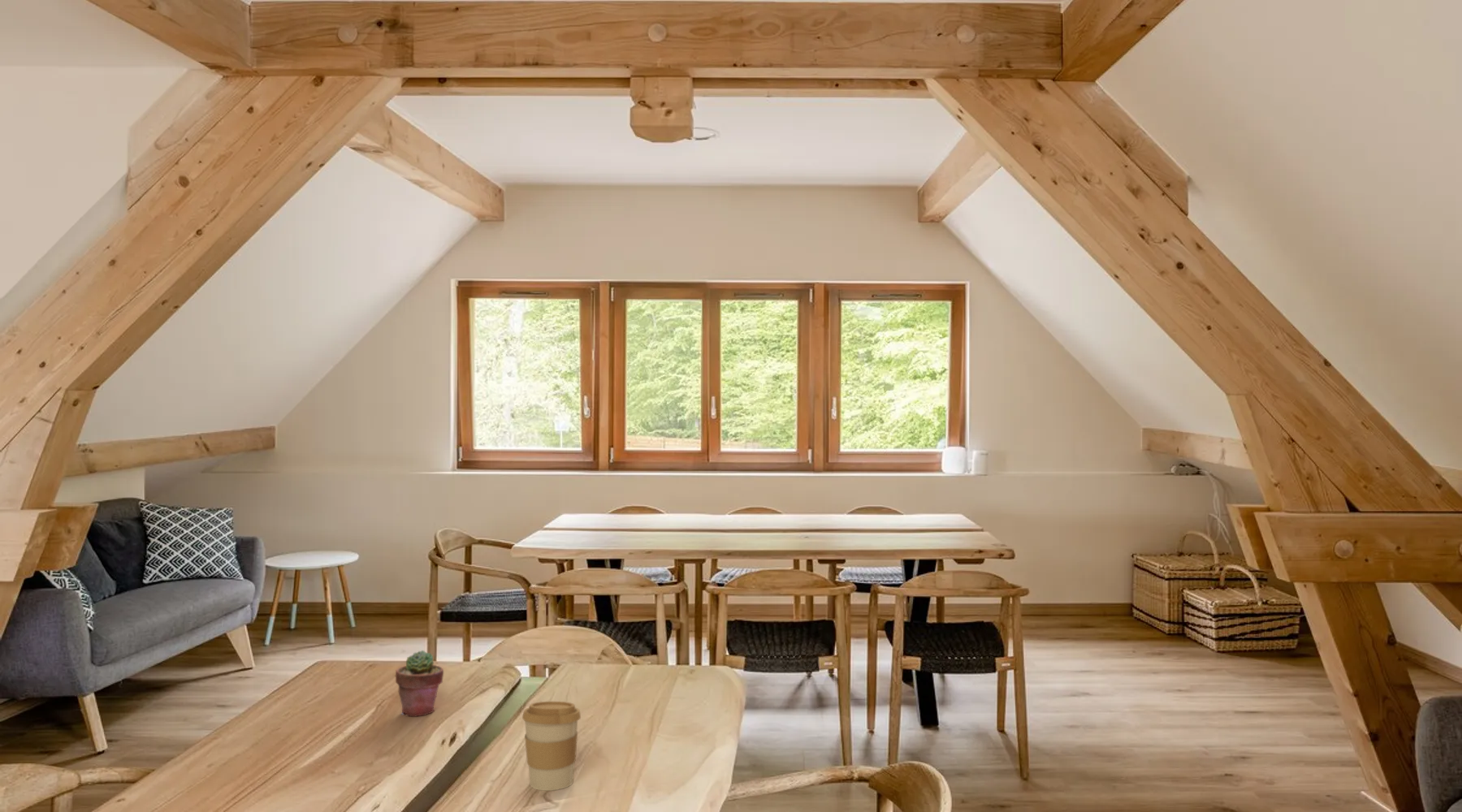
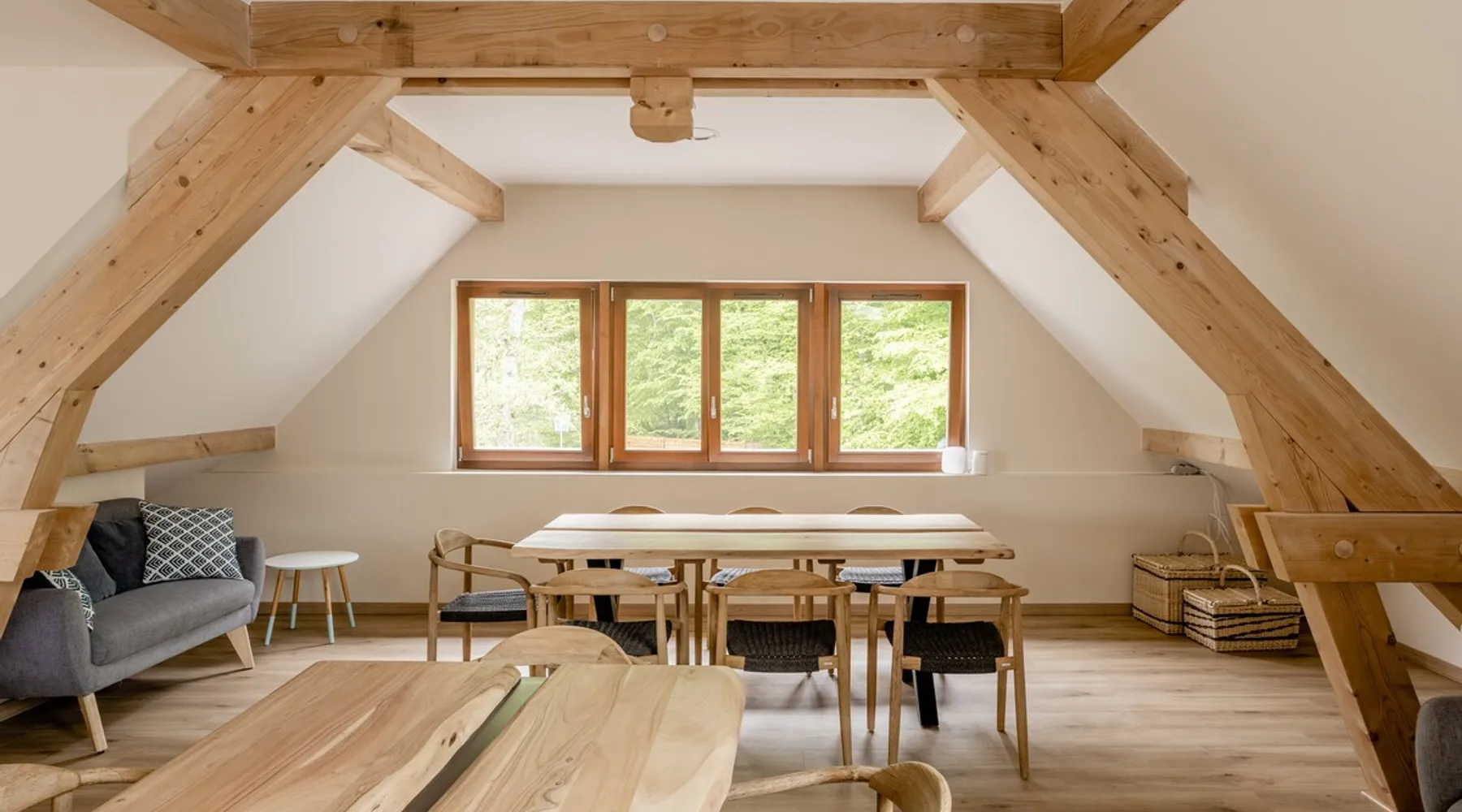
- potted succulent (419, 681)
- coffee cup (551, 742)
